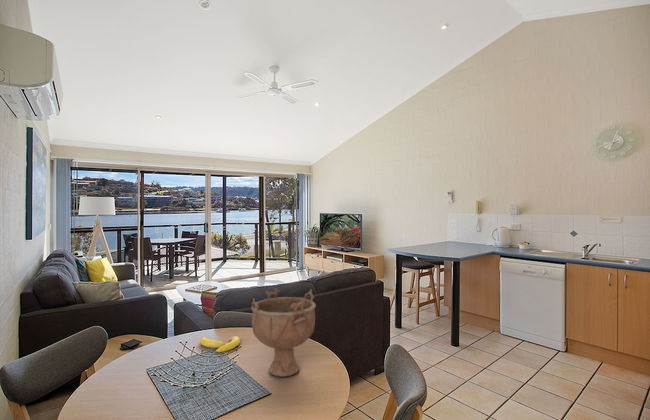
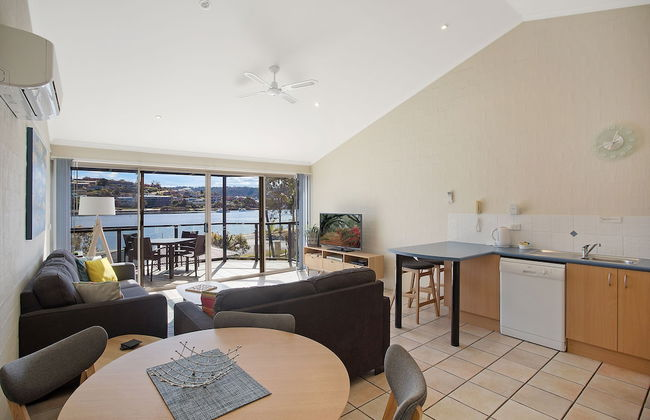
- banana (219, 341)
- decorative bowl (284, 331)
